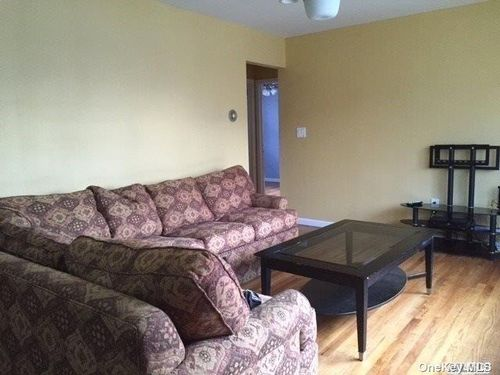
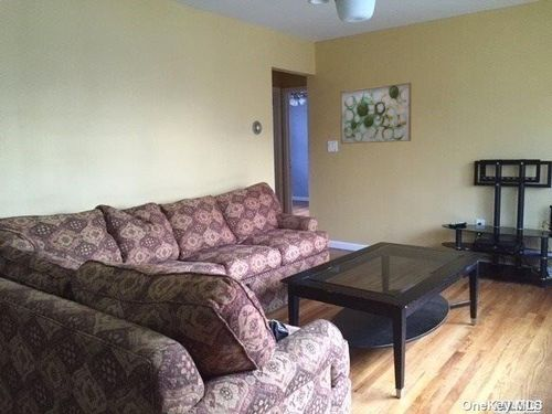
+ wall art (373, 115)
